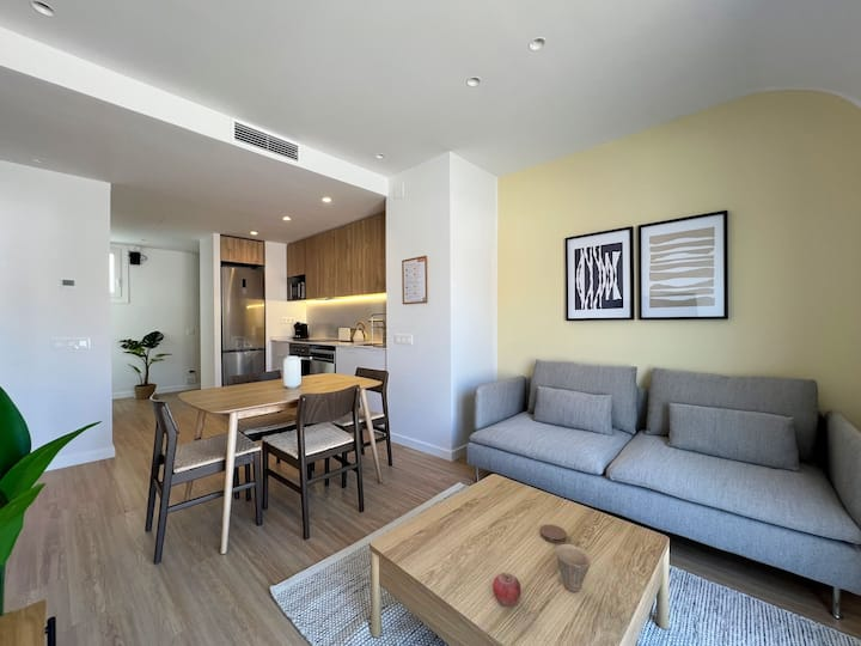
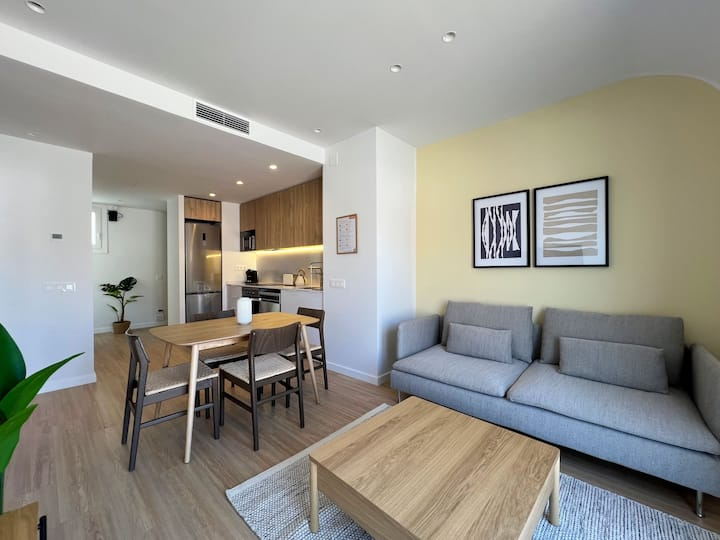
- coaster (552, 532)
- cup (573, 569)
- fruit (506, 586)
